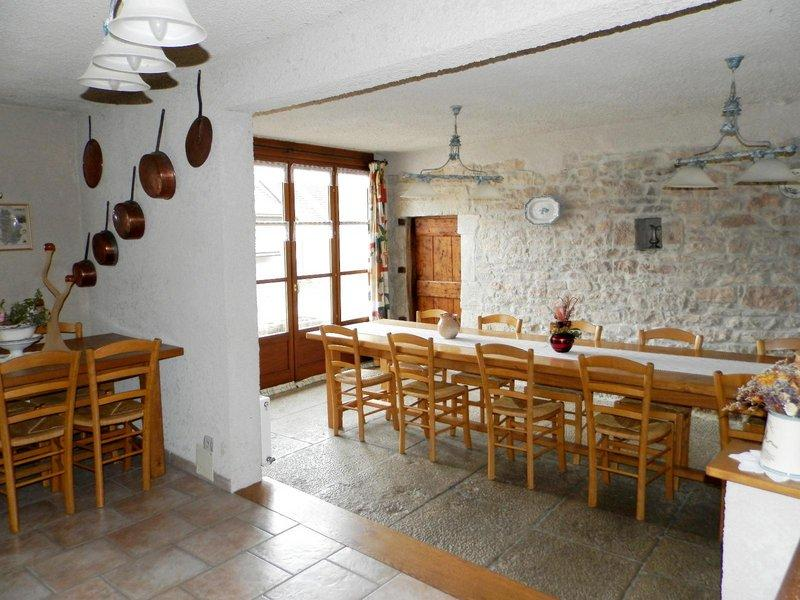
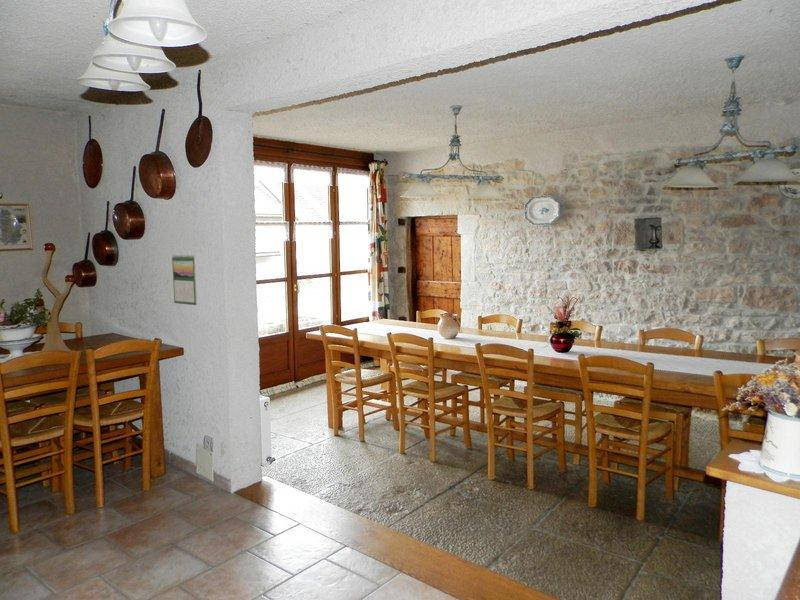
+ calendar (184, 279)
